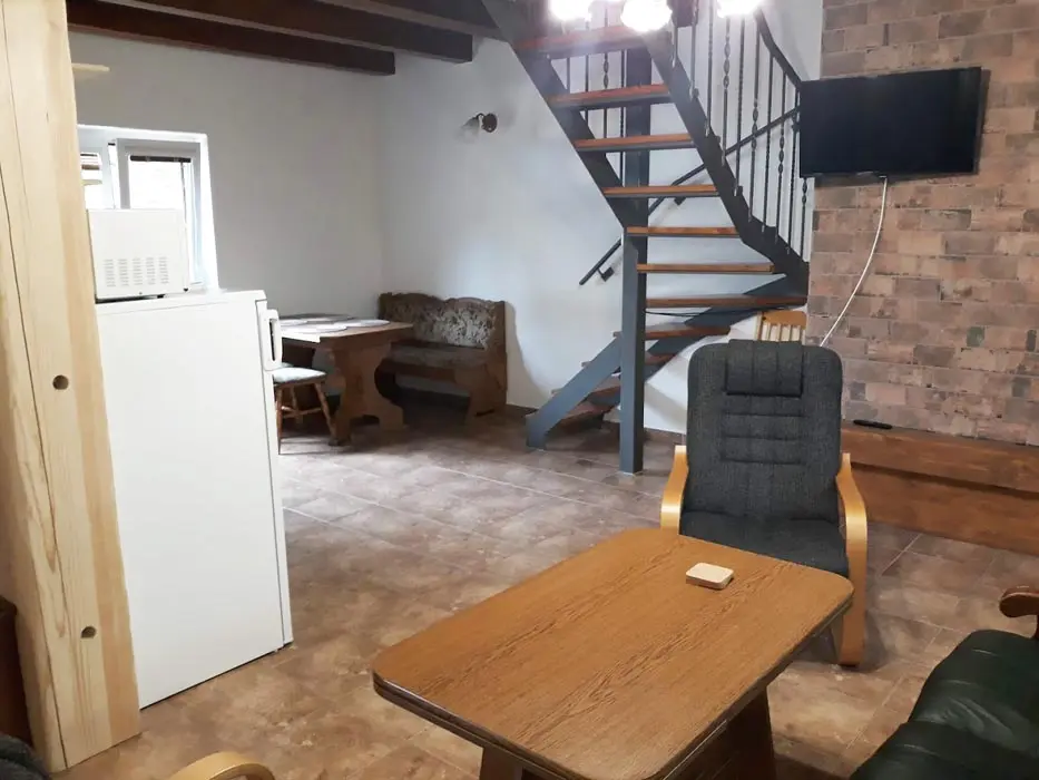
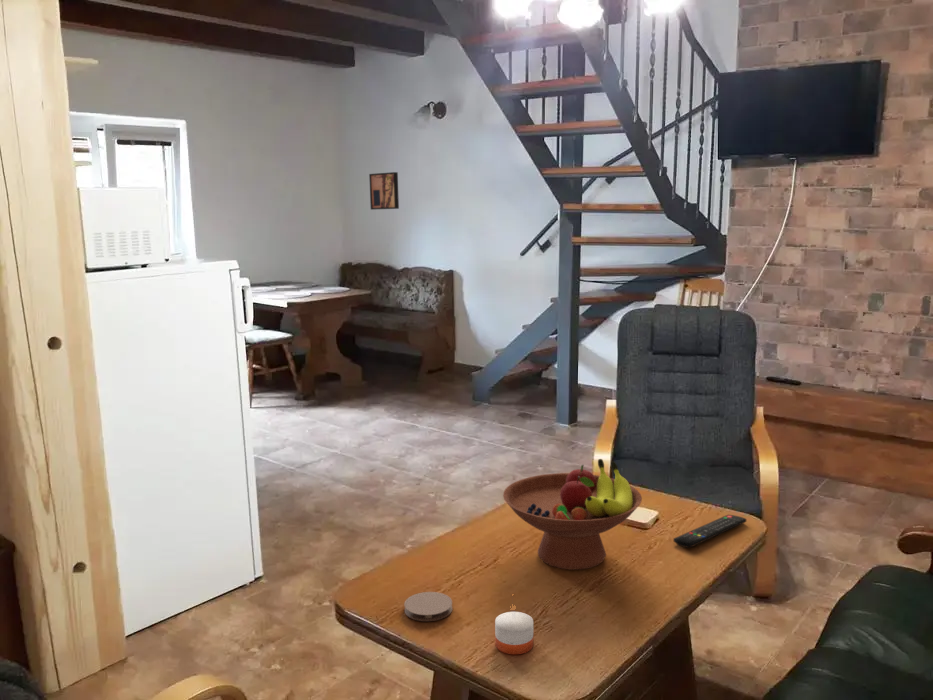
+ remote control (711, 530)
+ wall art (383, 191)
+ candle (514, 619)
+ coaster (428, 606)
+ fruit bowl (571, 513)
